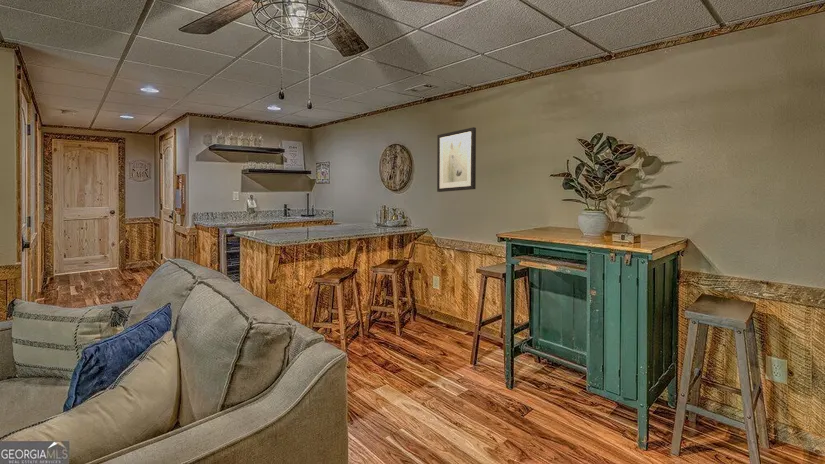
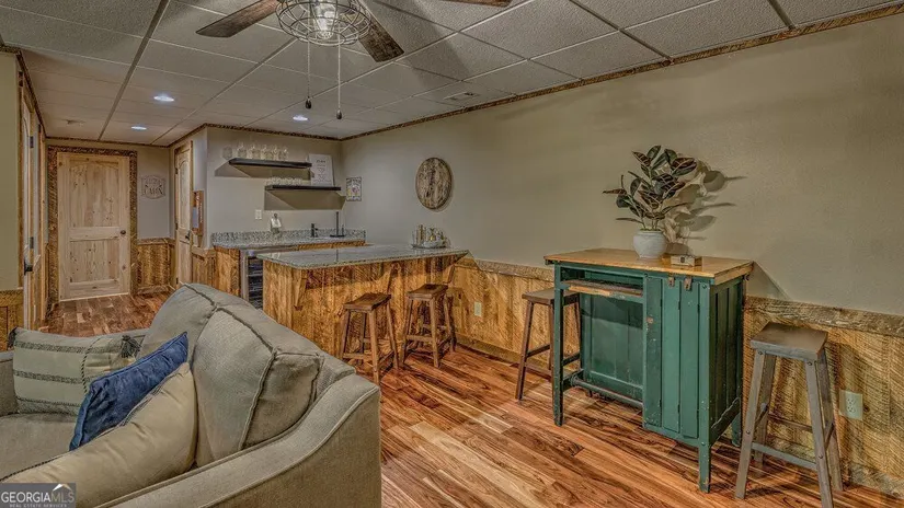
- wall art (455, 161)
